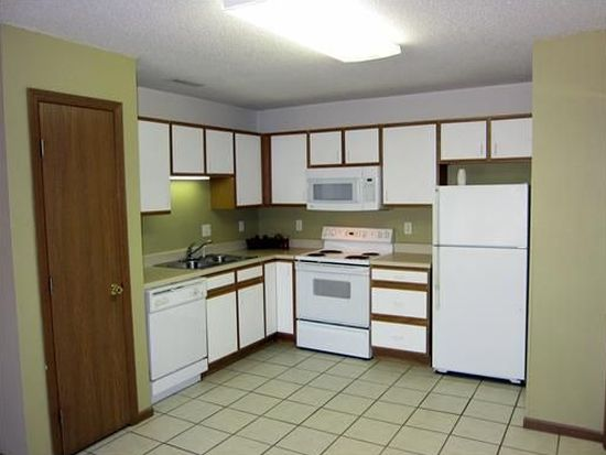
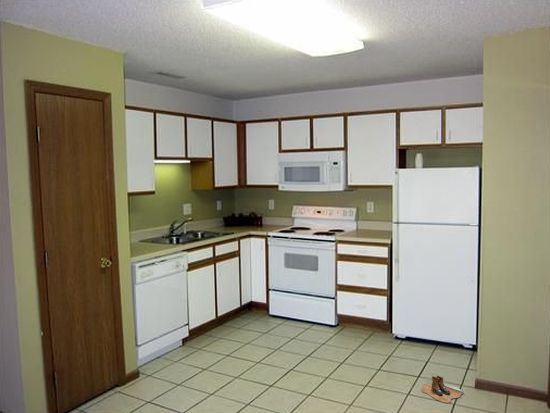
+ boots (441, 385)
